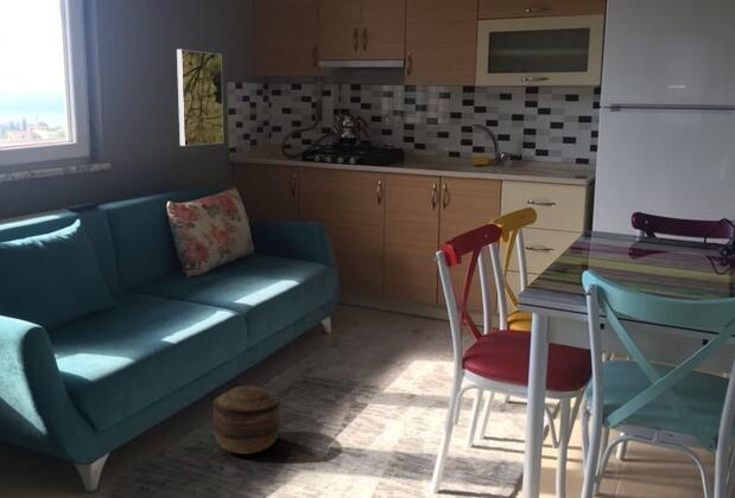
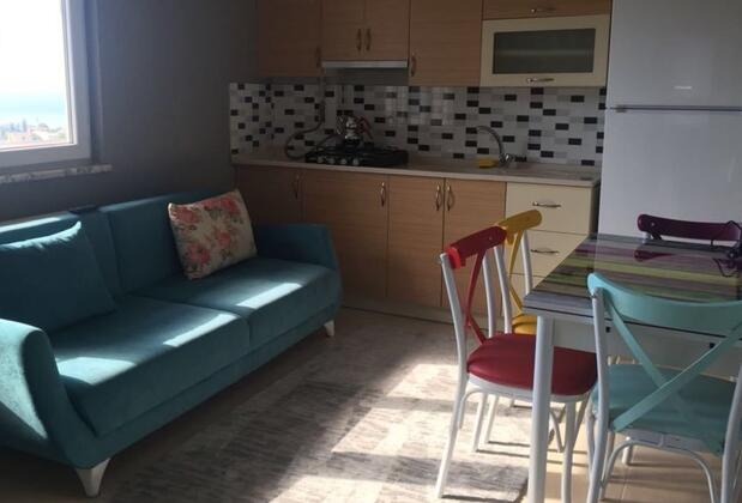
- basket (247, 417)
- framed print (201, 98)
